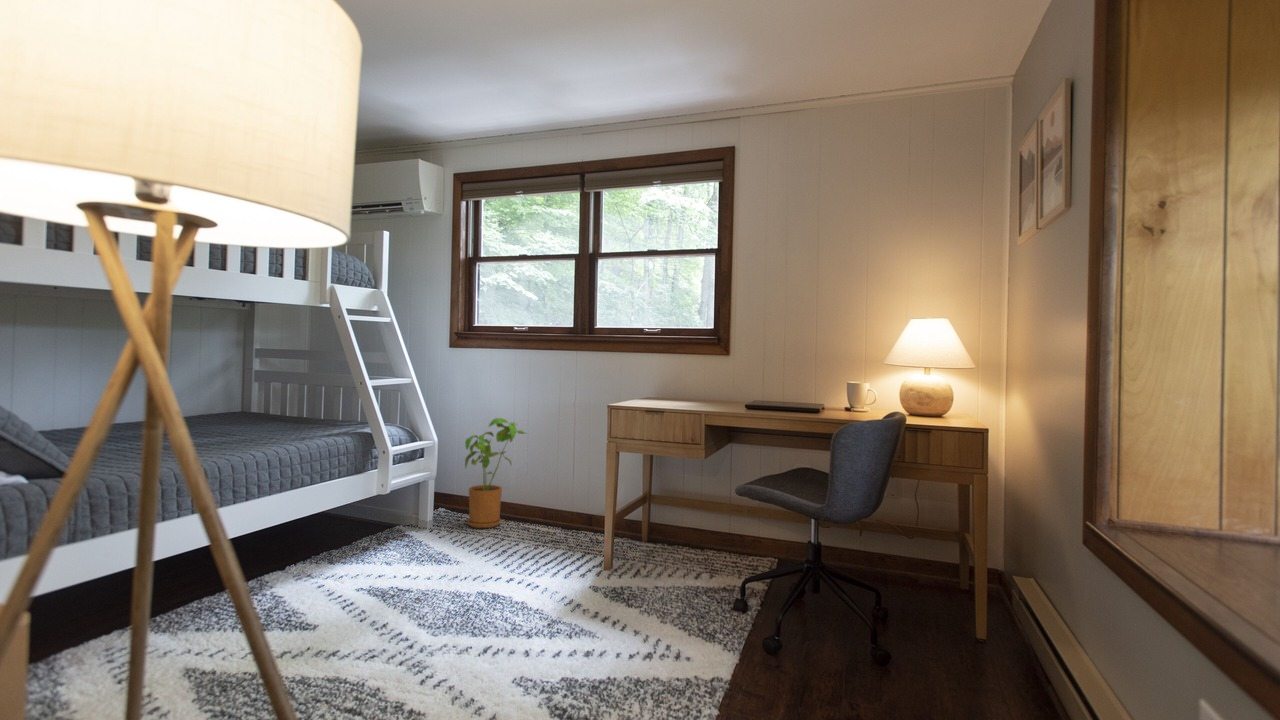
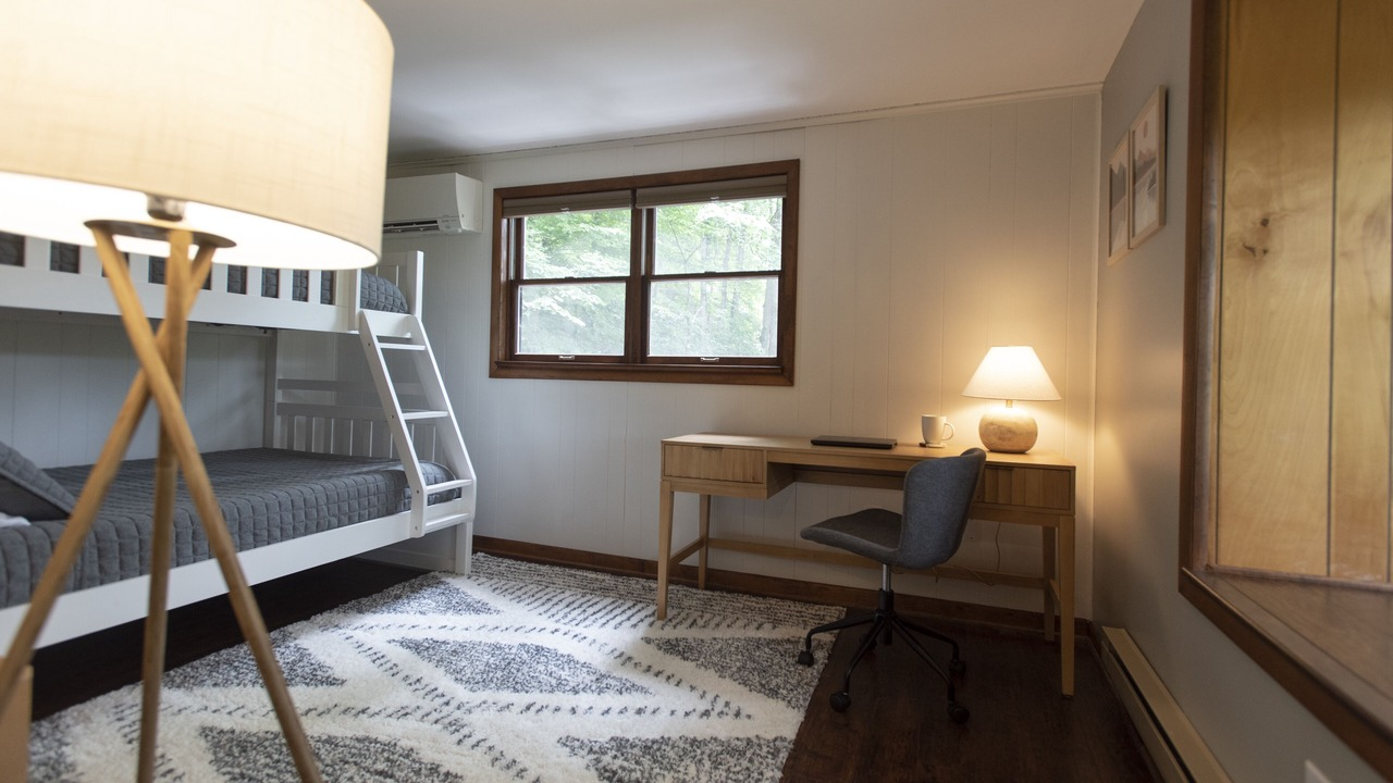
- house plant (485, 471)
